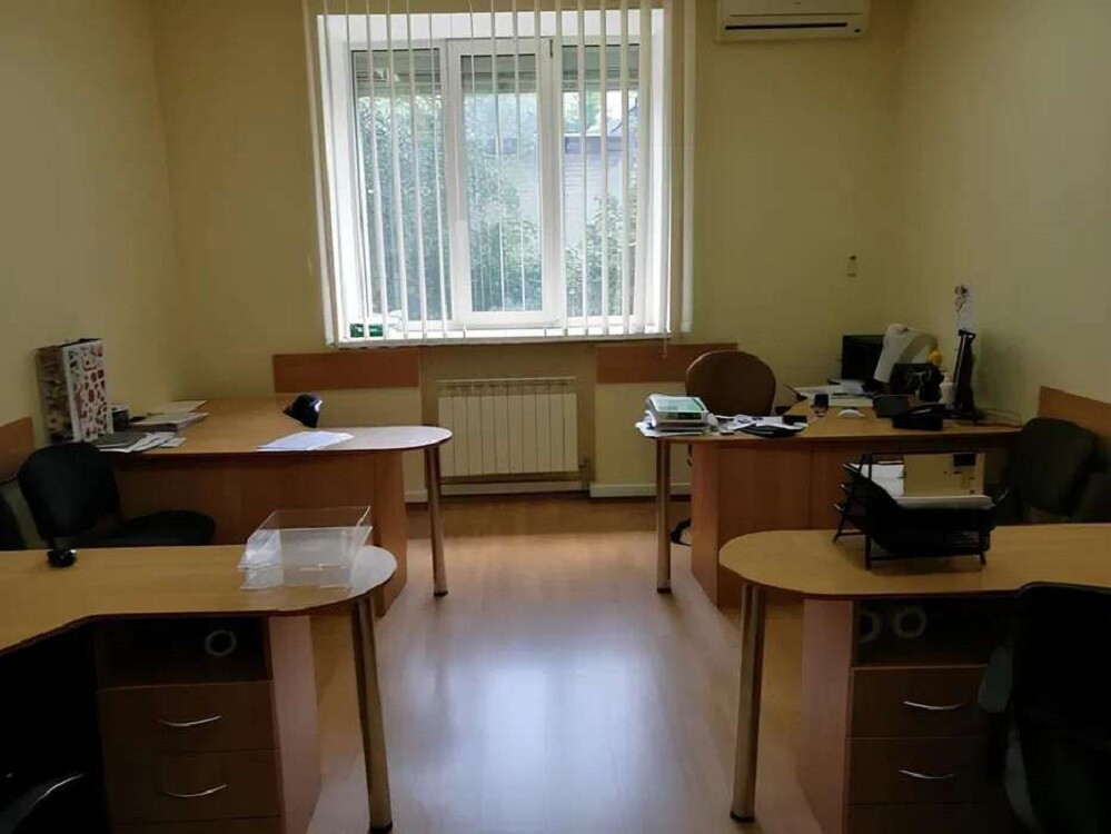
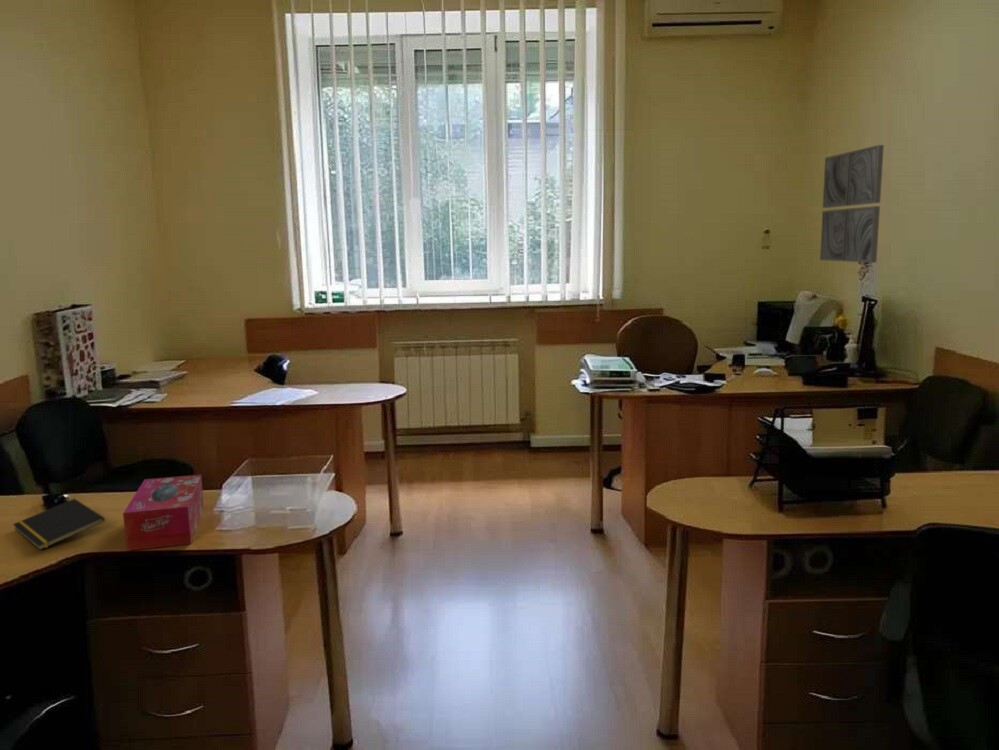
+ notepad (58, 522)
+ tissue box (166, 509)
+ wall art (849, 208)
